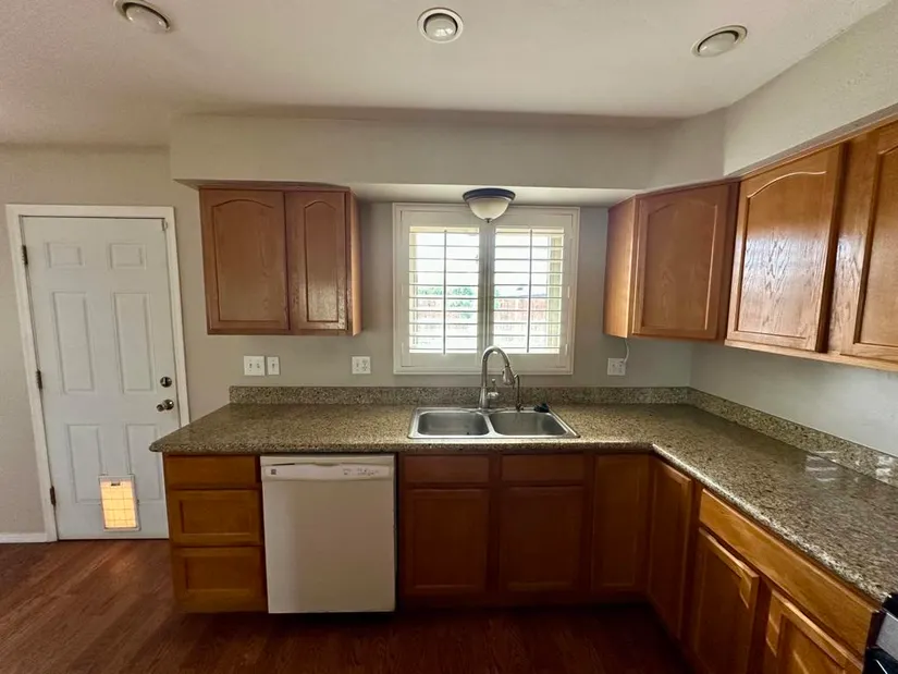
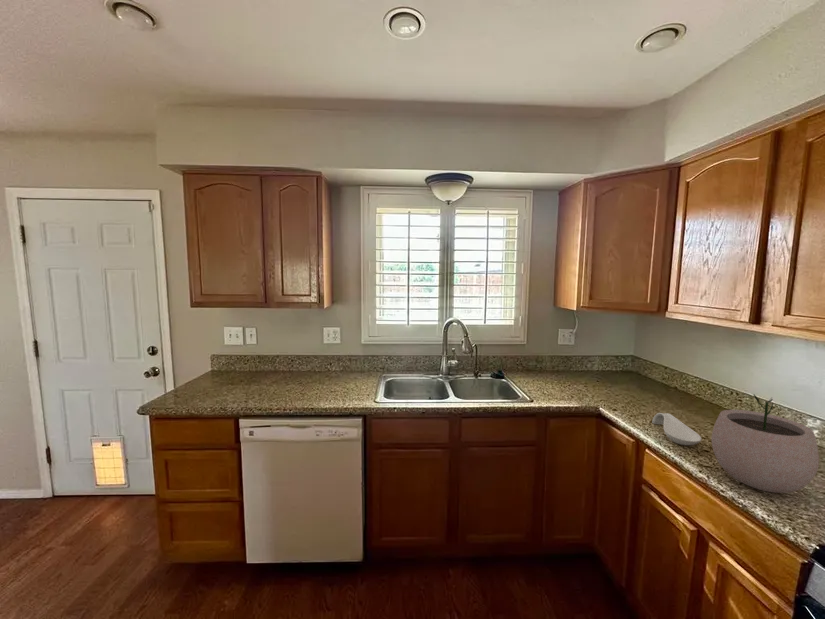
+ spoon rest (673, 427)
+ plant pot (762, 439)
